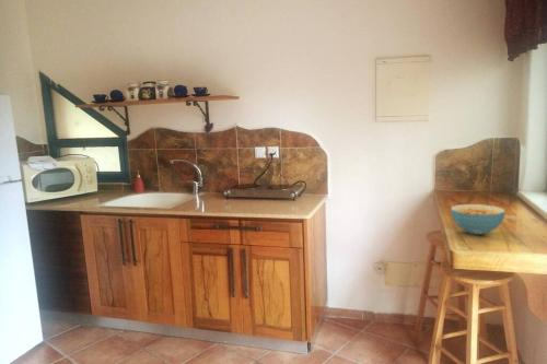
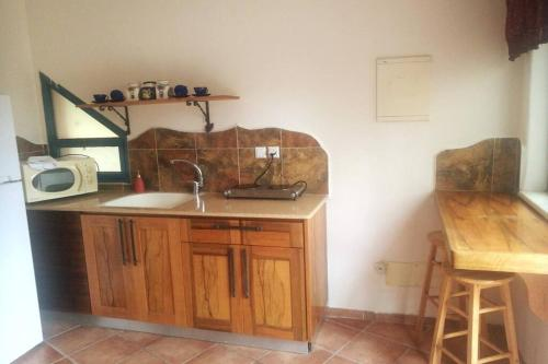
- cereal bowl (476, 221)
